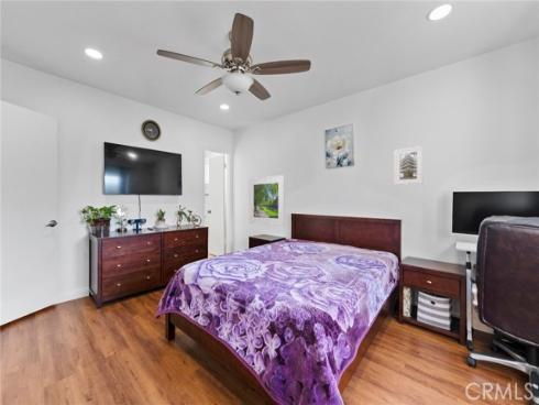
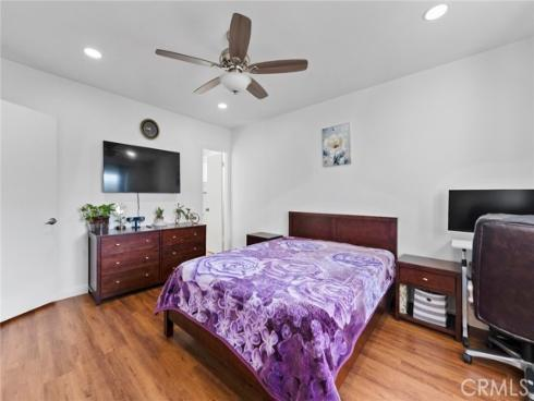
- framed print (265, 200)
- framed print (408, 166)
